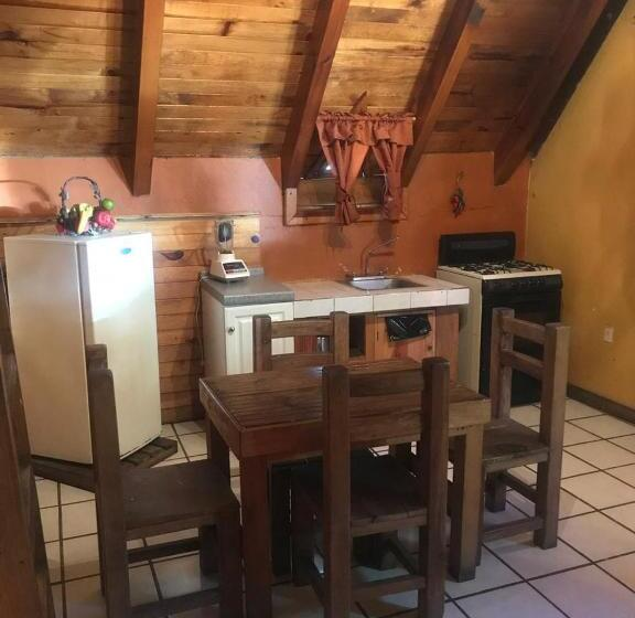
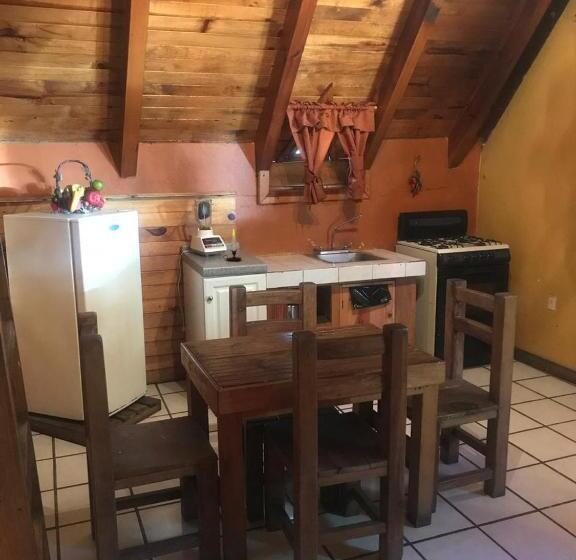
+ candle (232, 244)
